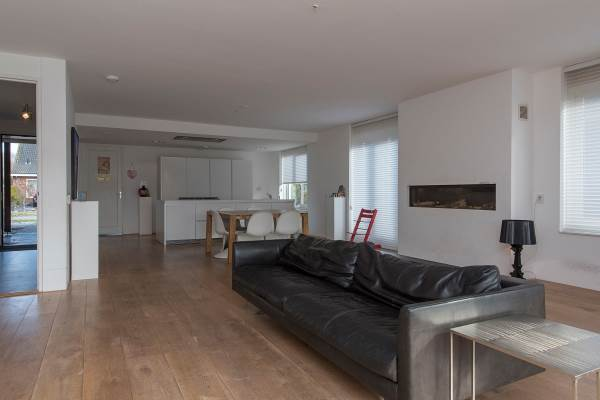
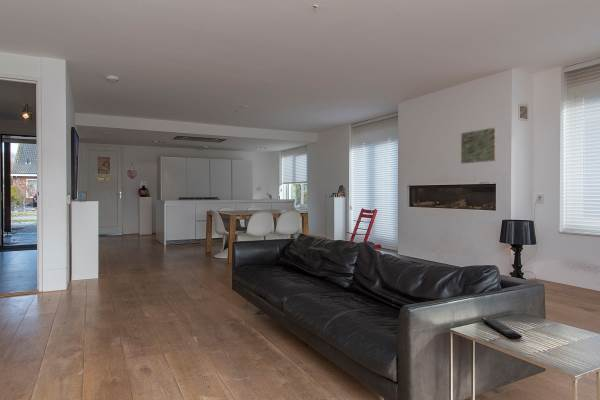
+ wall art (477, 146)
+ remote control (499, 327)
